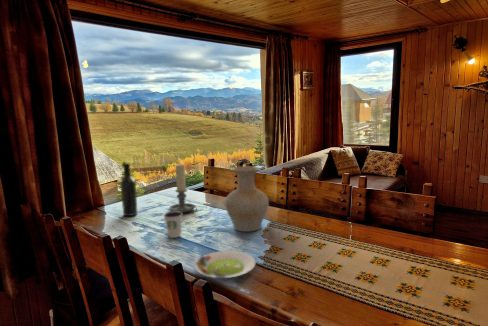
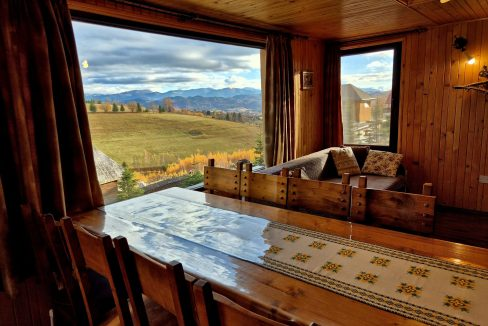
- wine bottle (128, 189)
- salad plate (225, 264)
- vase (246, 197)
- candle holder (183, 187)
- dixie cup (173, 224)
